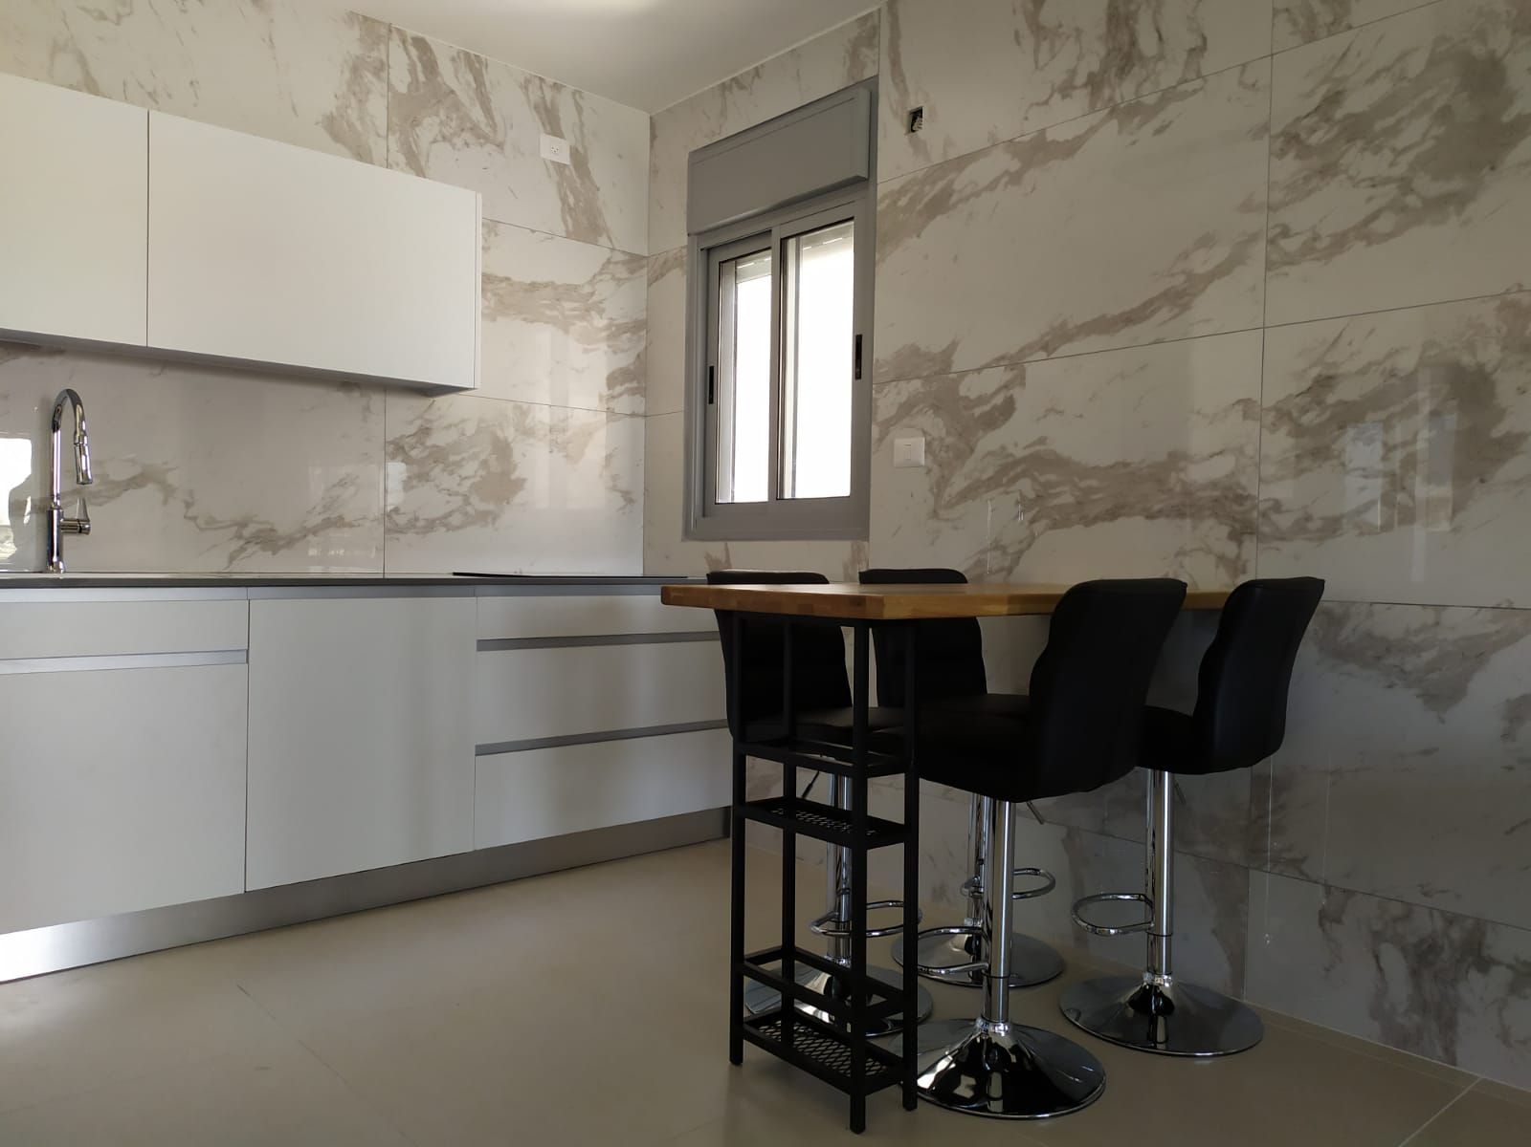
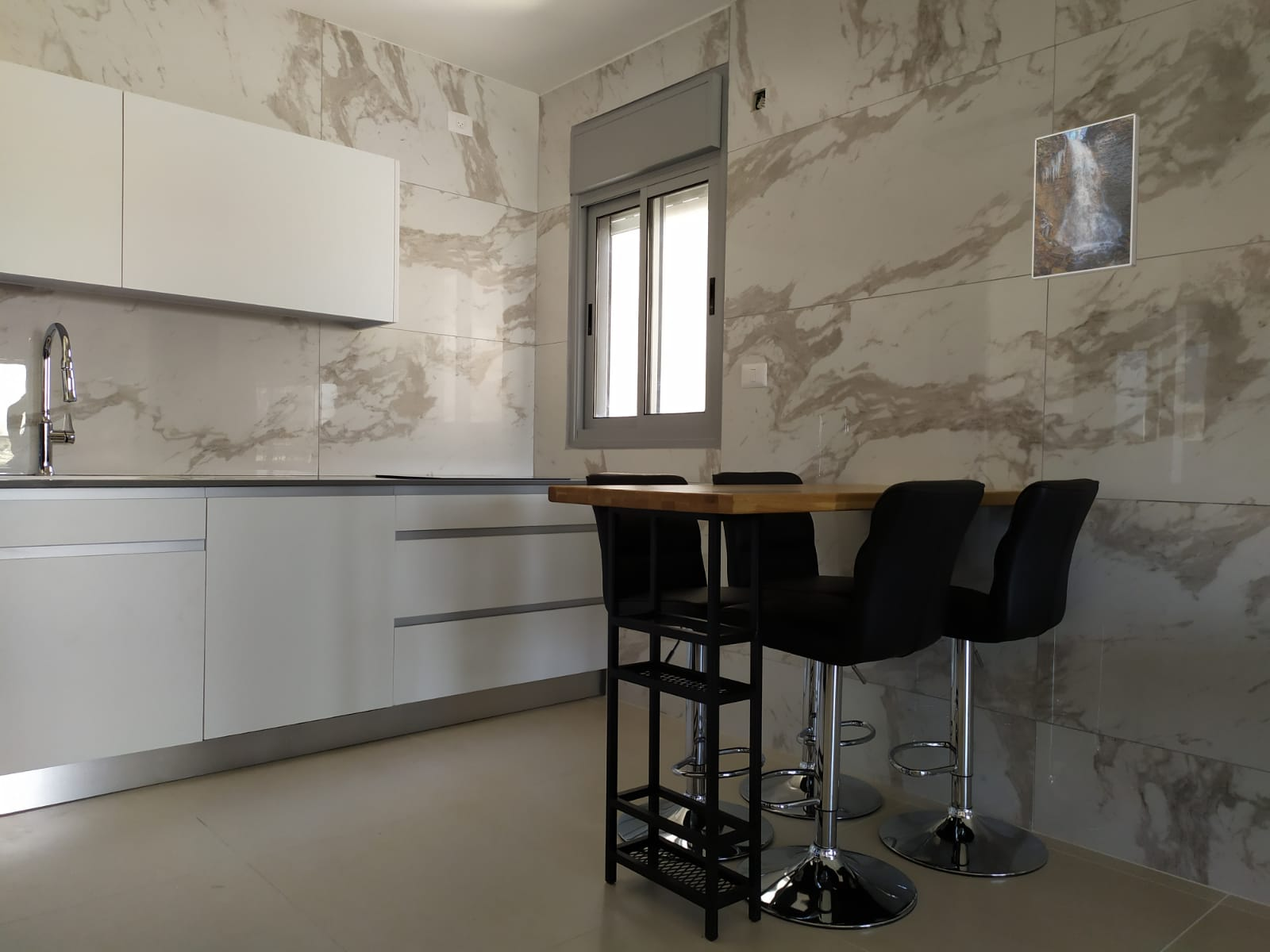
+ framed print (1083, 200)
